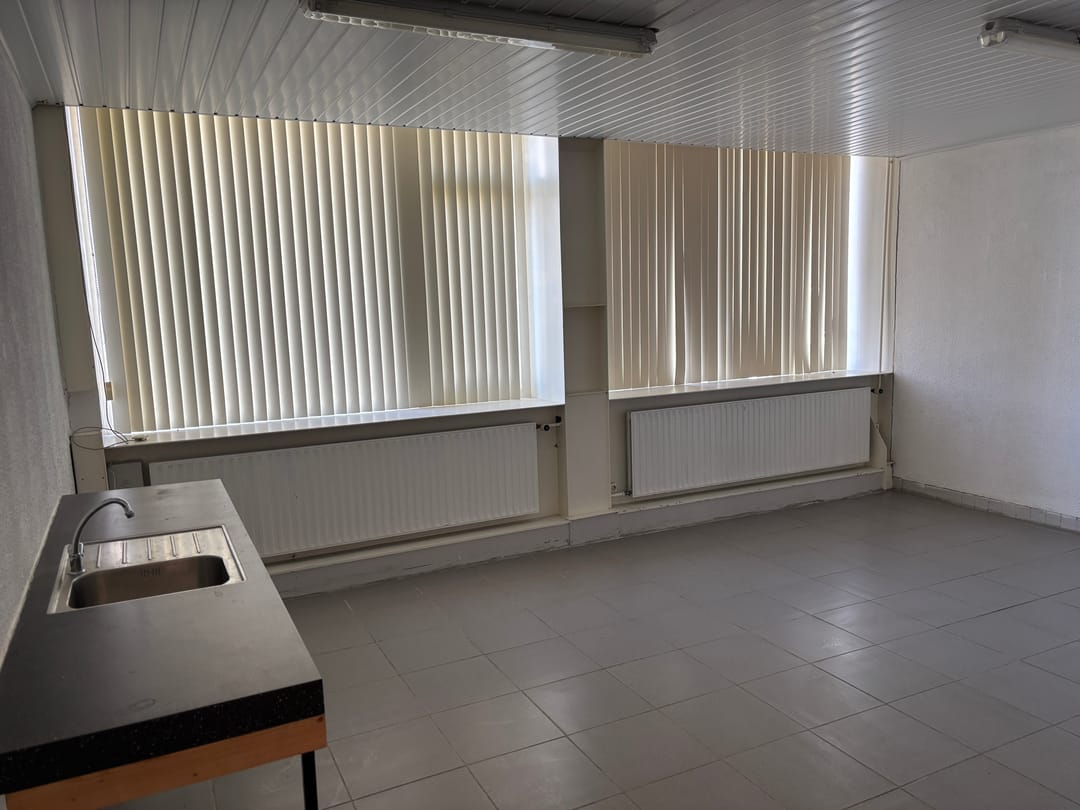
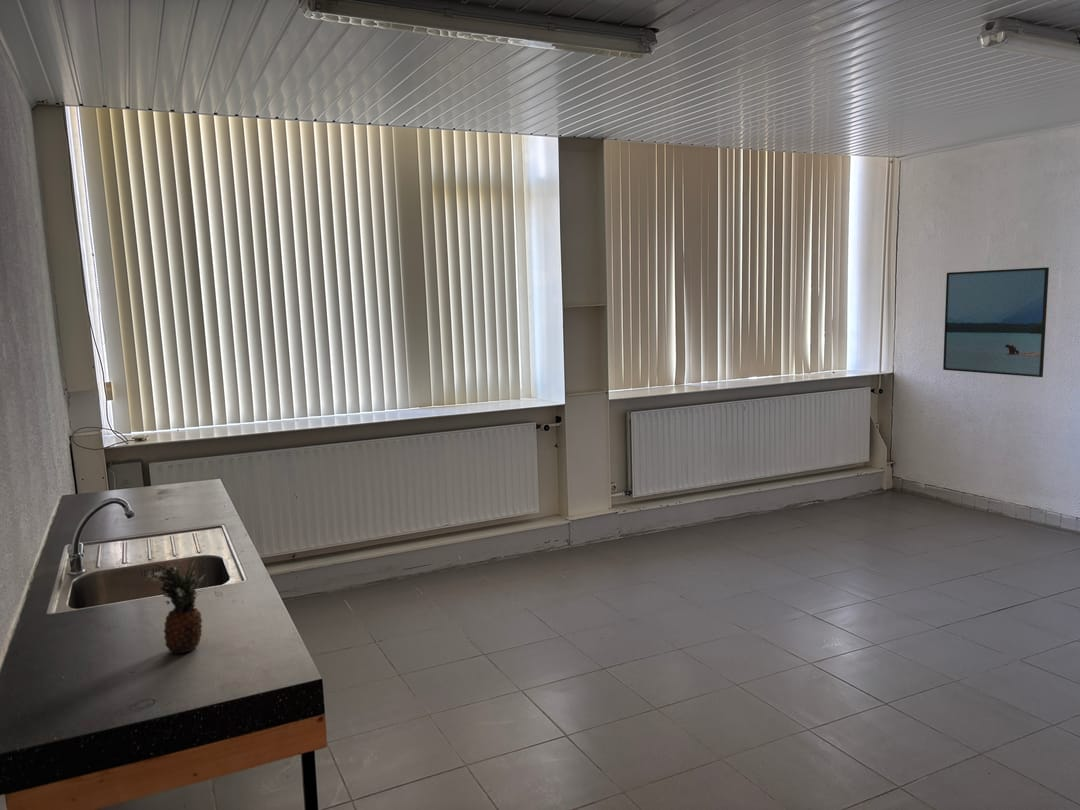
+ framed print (992, 322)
+ fruit (176, 604)
